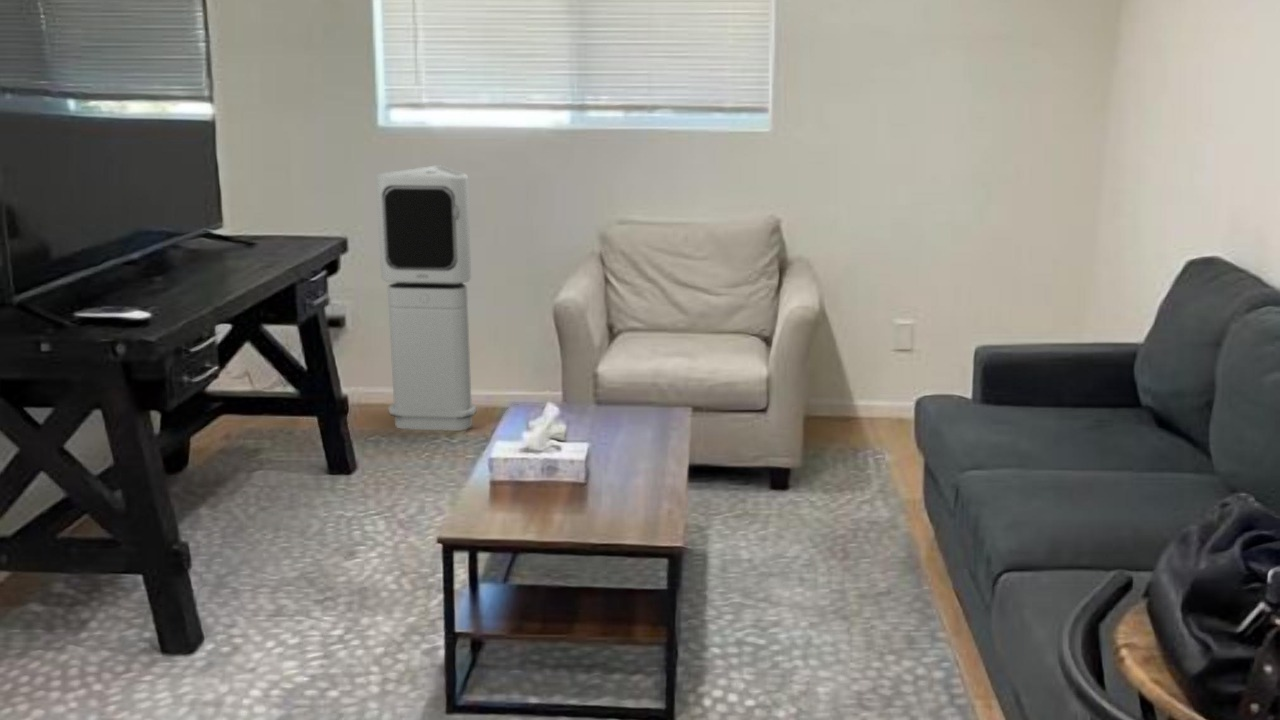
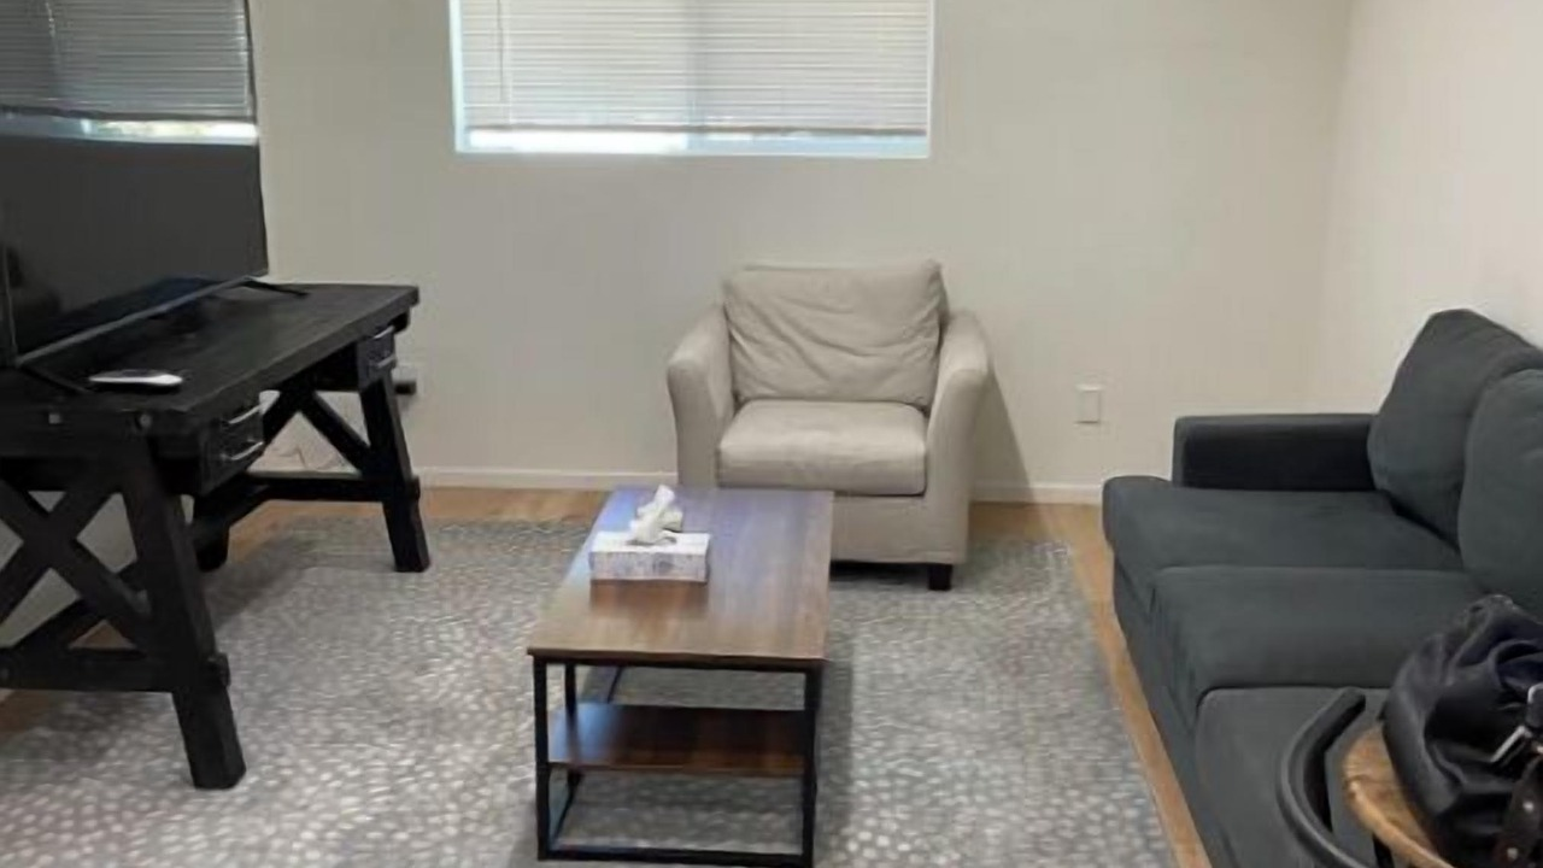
- air purifier (434, 297)
